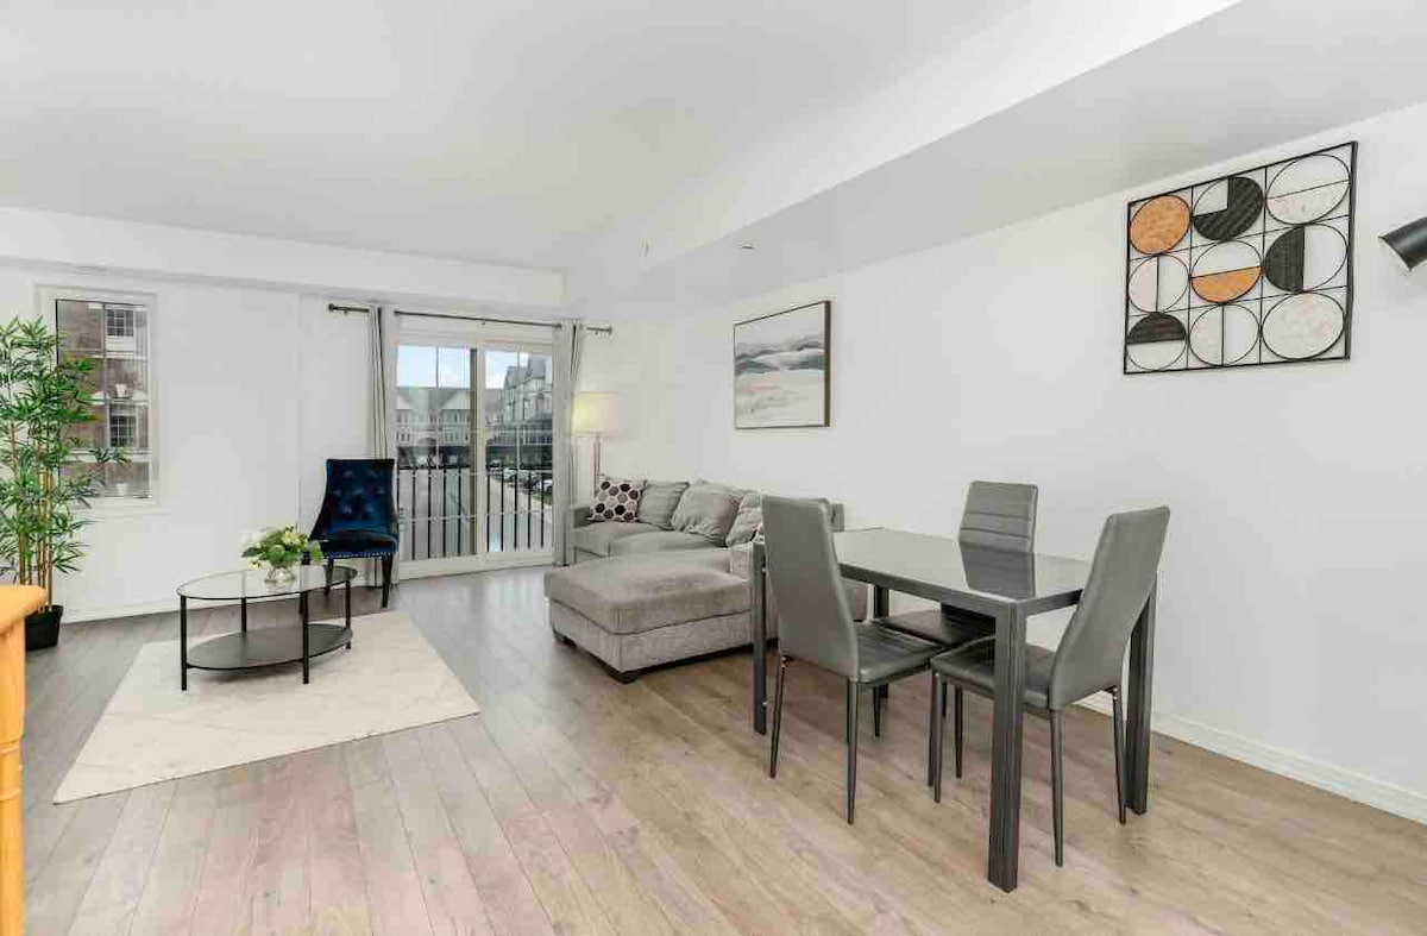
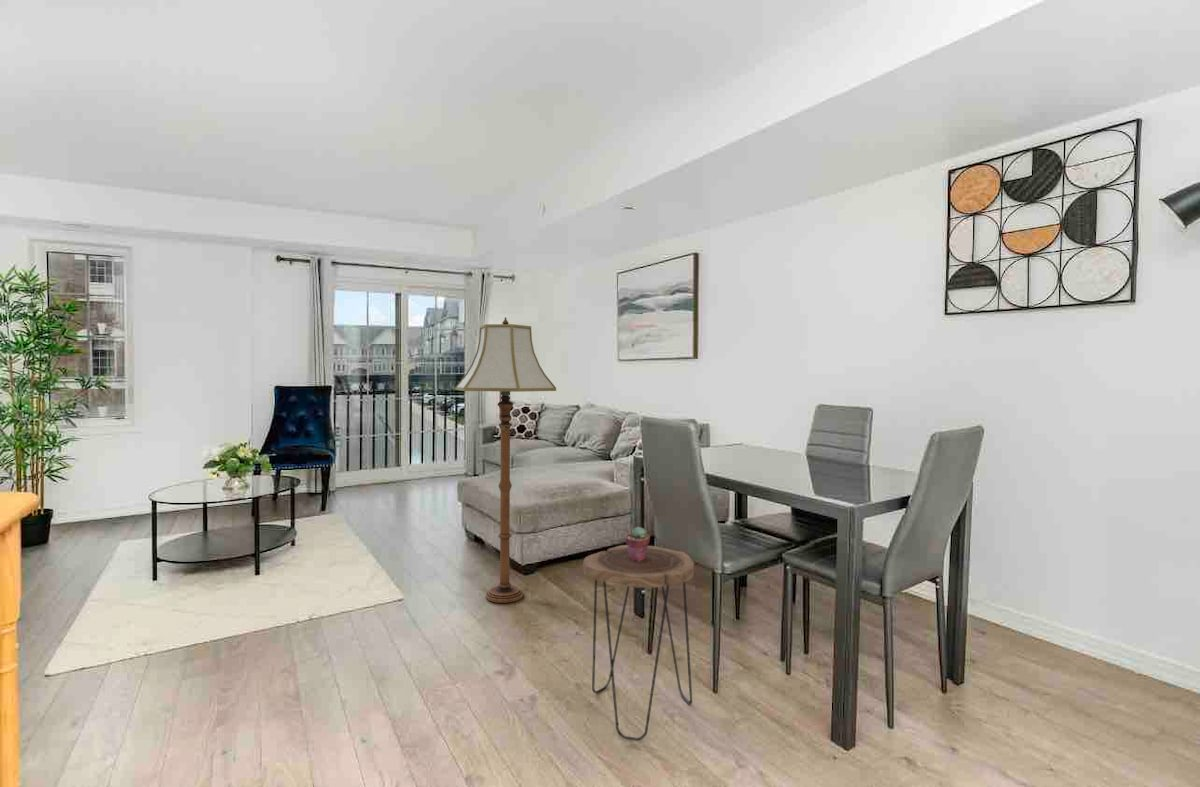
+ floor lamp (505, 457)
+ side table (620, 631)
+ potted succulent (637, 542)
